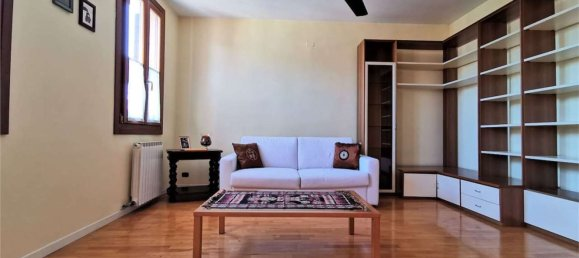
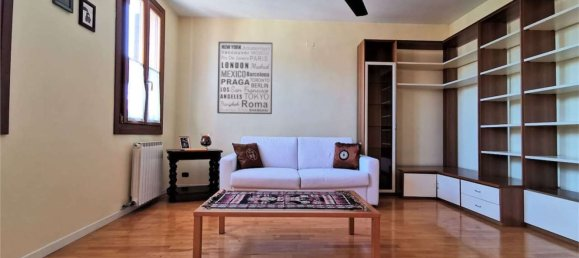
+ wall art (245, 77)
